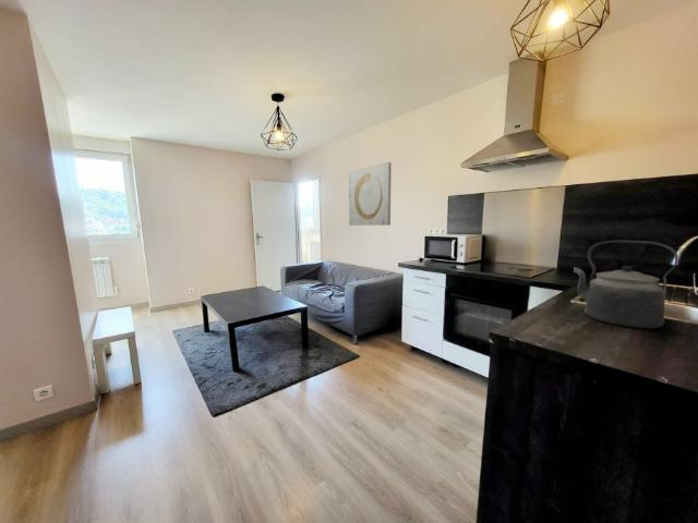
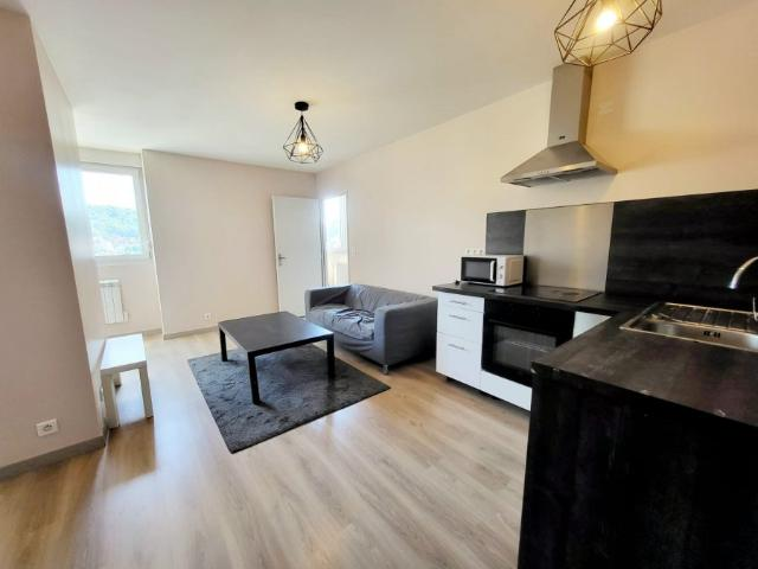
- wall art (368, 196)
- kettle (617, 279)
